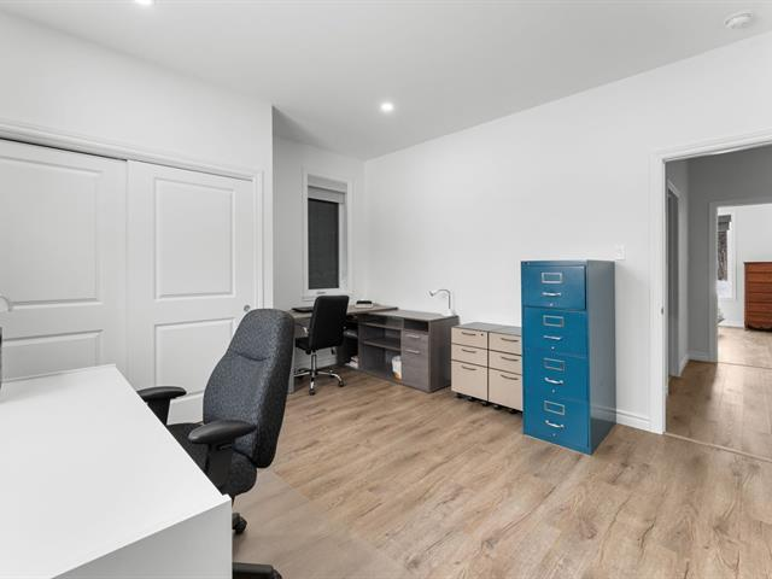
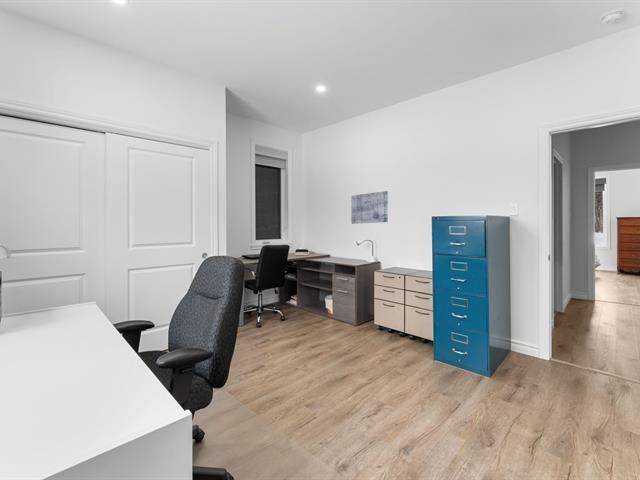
+ wall art (368, 208)
